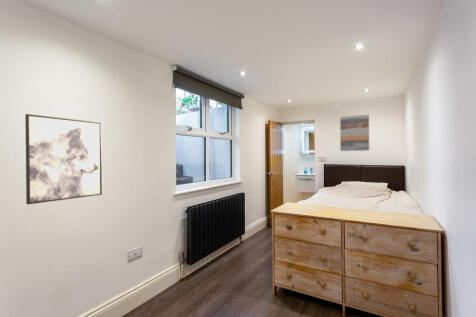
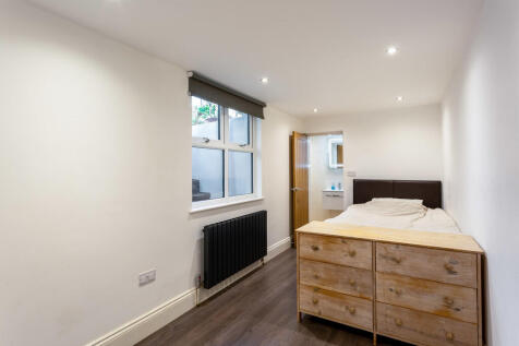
- wall art (354, 133)
- wall art (67, 158)
